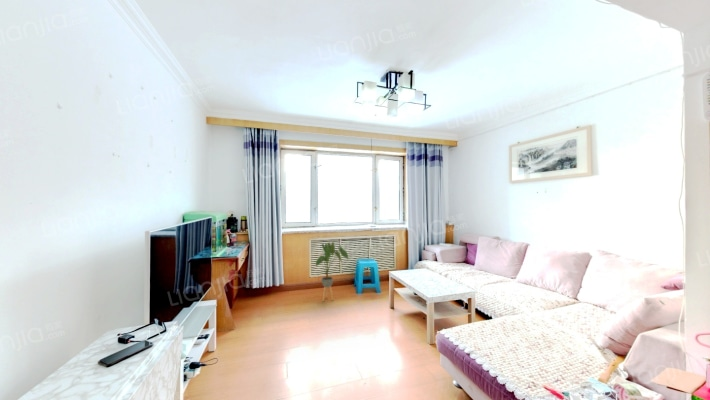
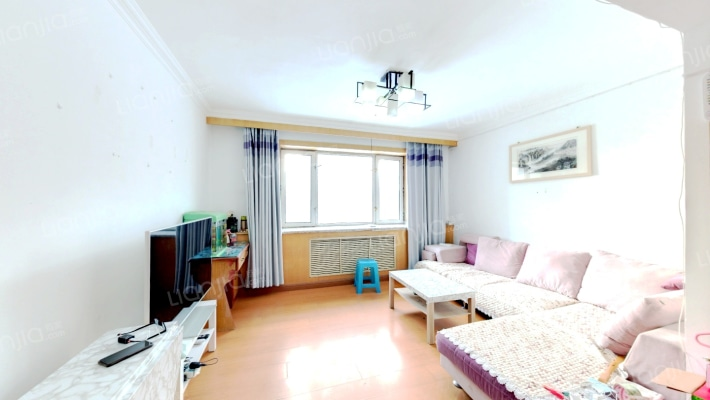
- house plant (328, 270)
